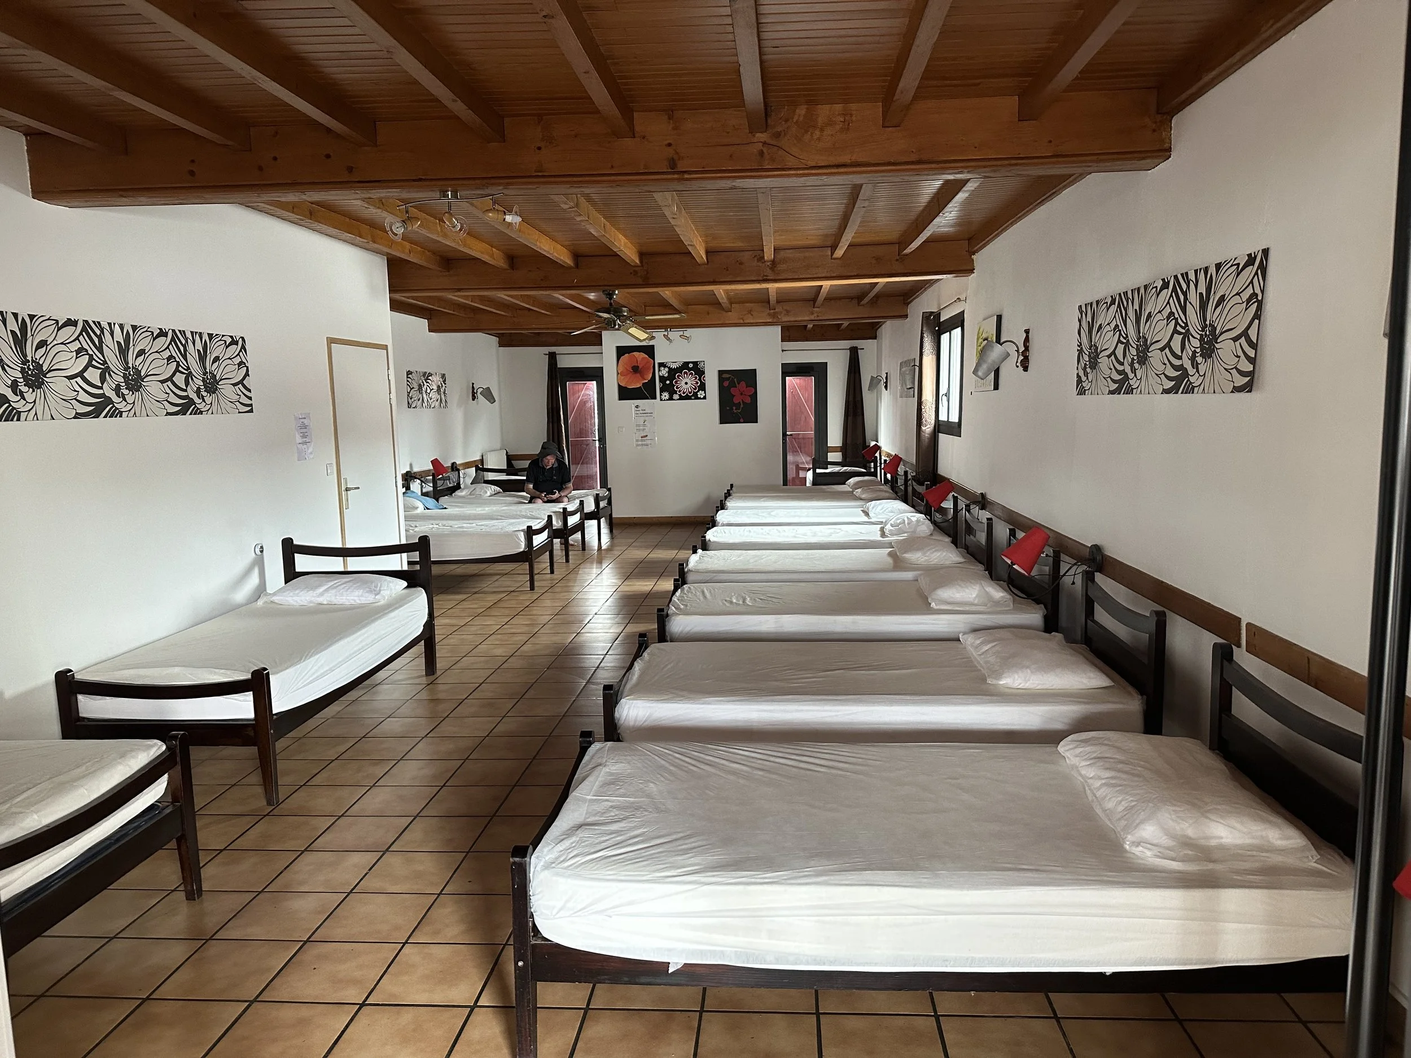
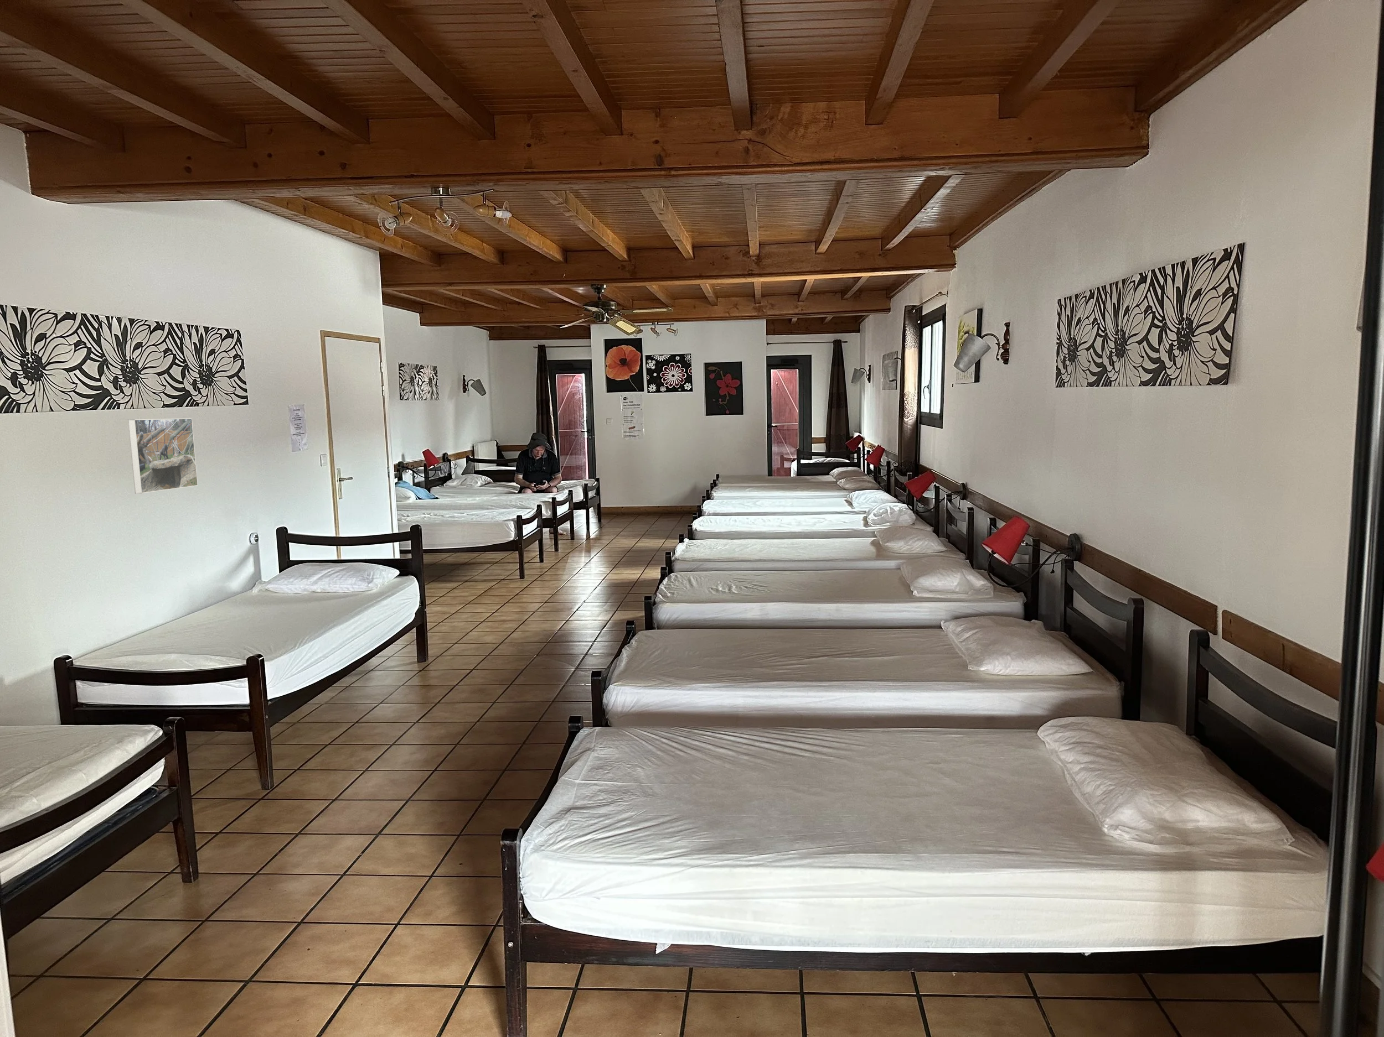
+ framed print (165, 454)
